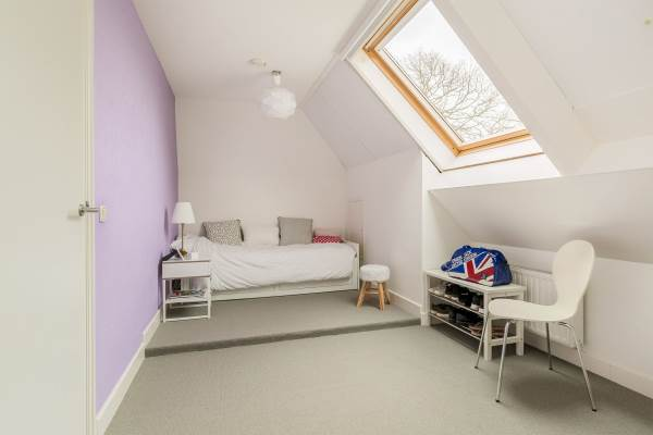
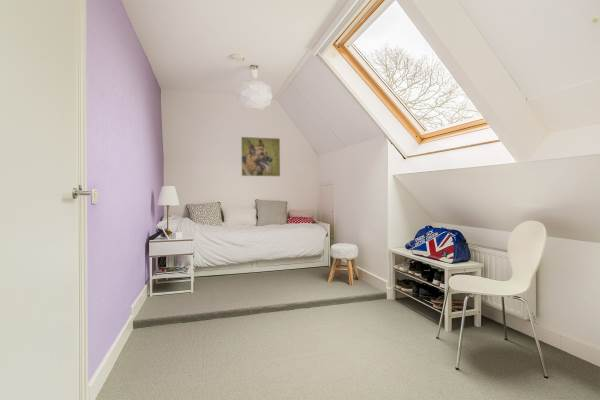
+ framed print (260, 156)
